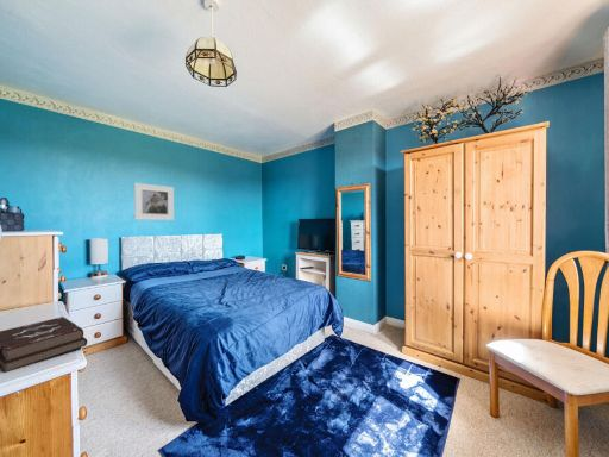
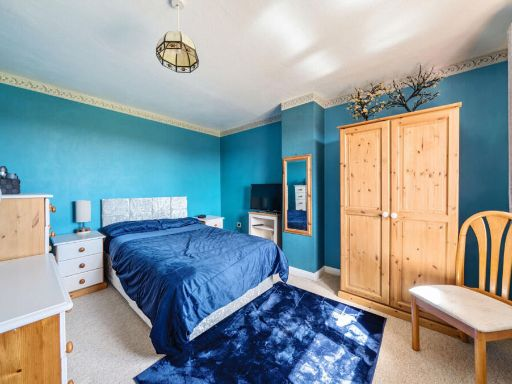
- hardback book (39, 339)
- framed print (155, 202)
